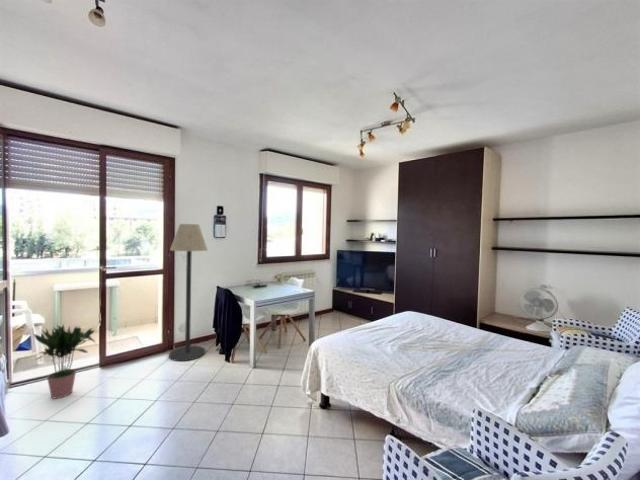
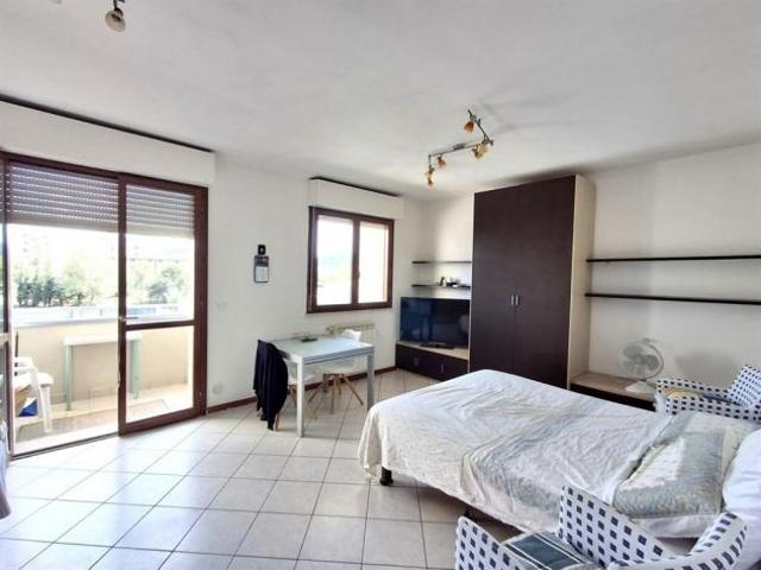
- floor lamp (188, 289)
- potted plant (66, 356)
